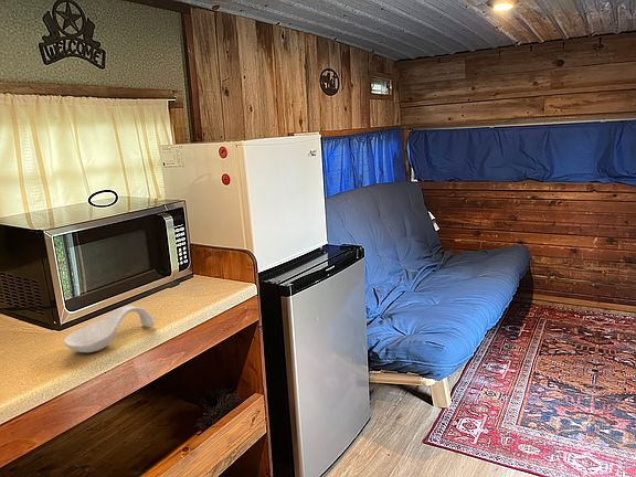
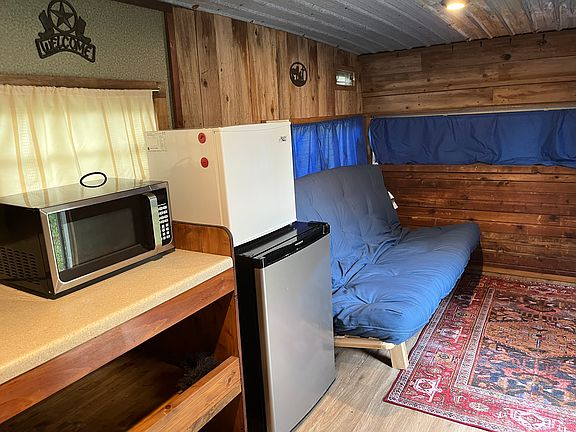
- spoon rest (109, 327)
